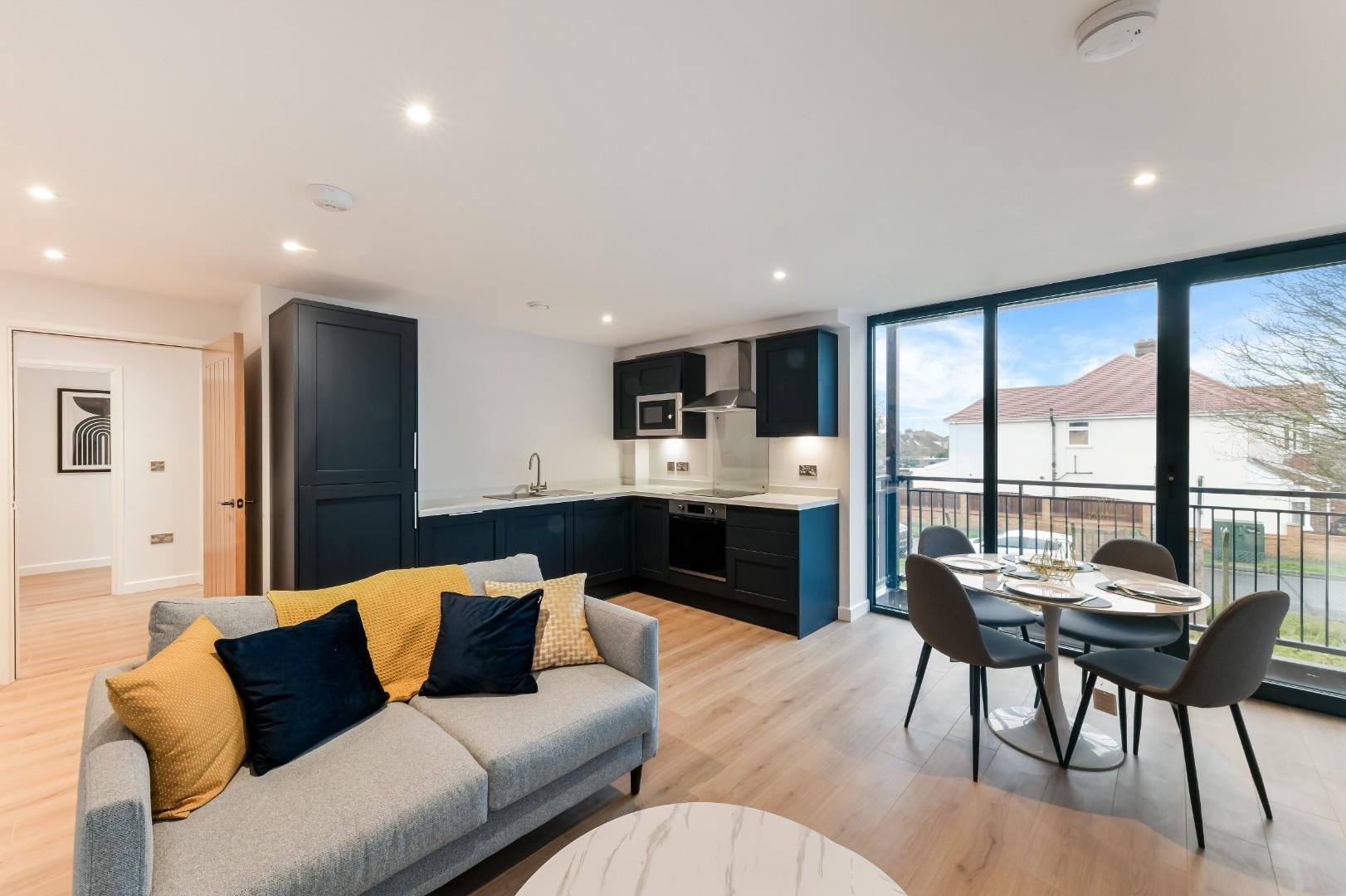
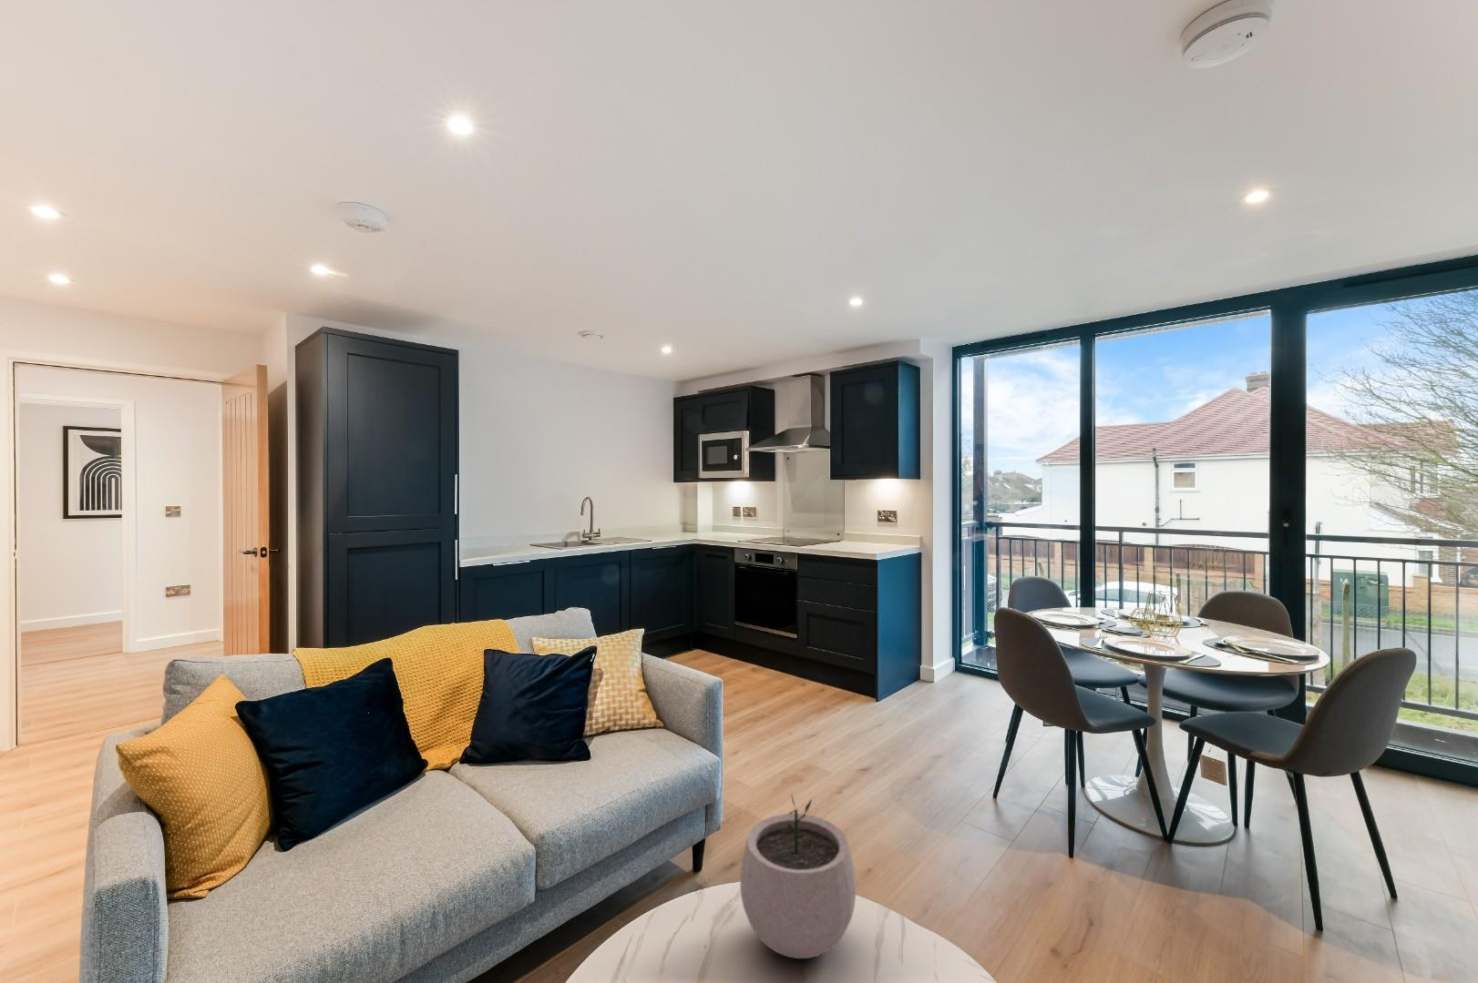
+ plant pot (797, 868)
